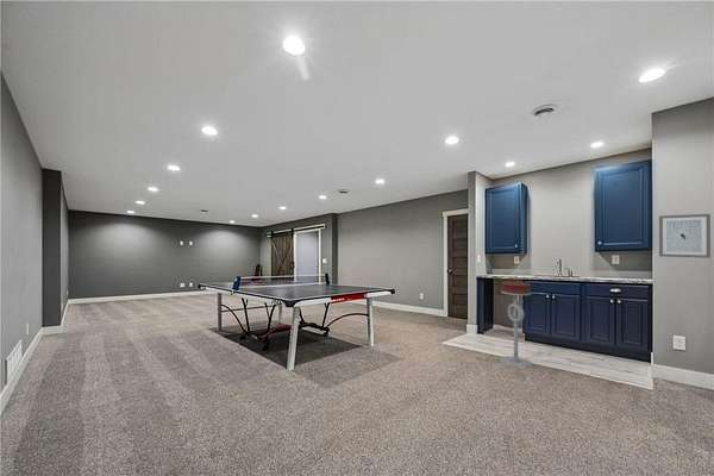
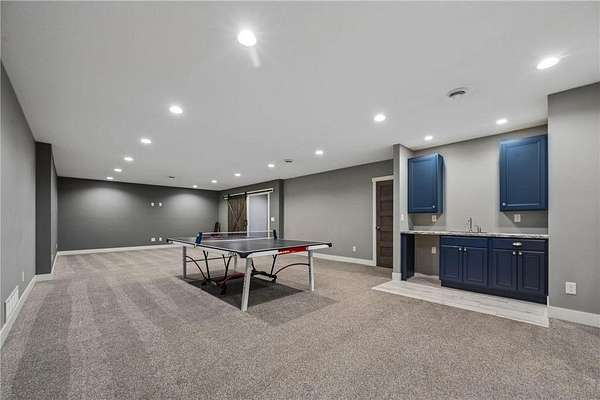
- bar stool (515, 322)
- wall art (683, 236)
